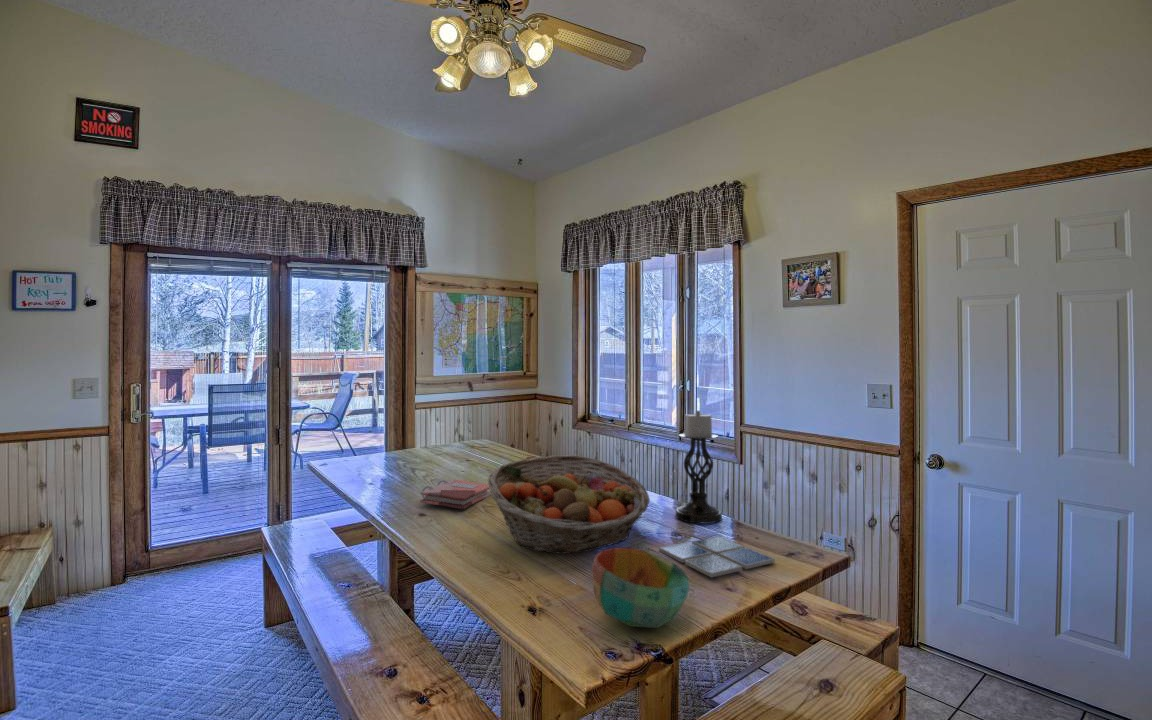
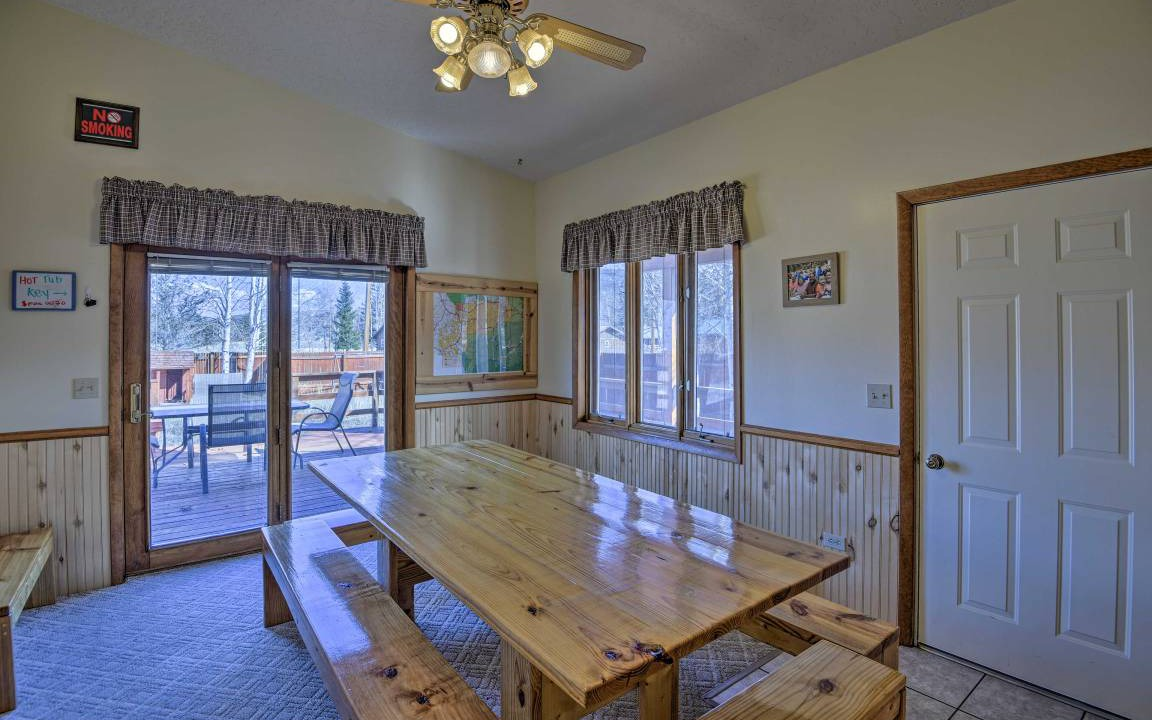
- phonebook (457, 492)
- bowl (639, 588)
- fruit basket (569, 500)
- drink coaster (715, 554)
- candle holder (698, 463)
